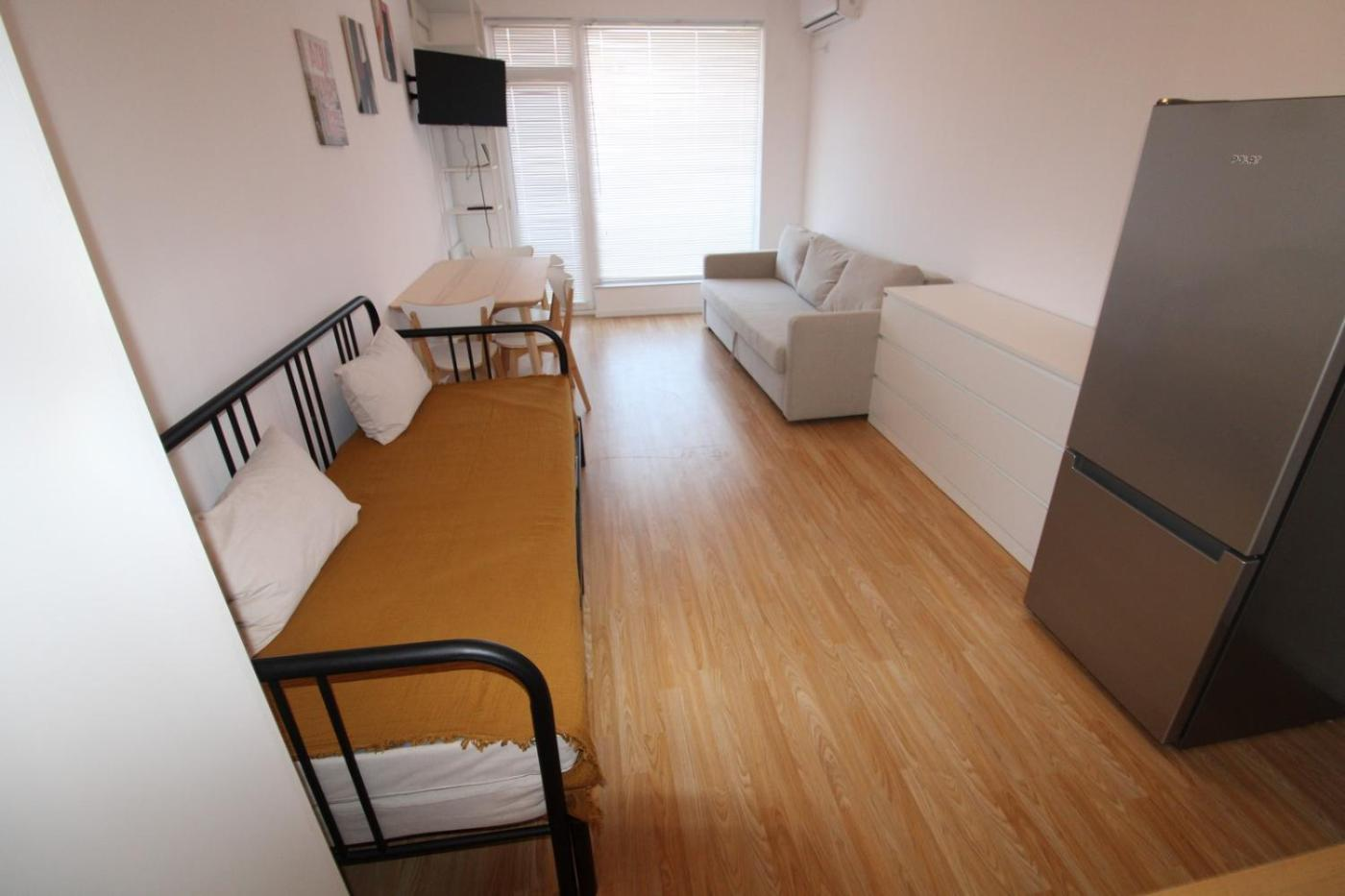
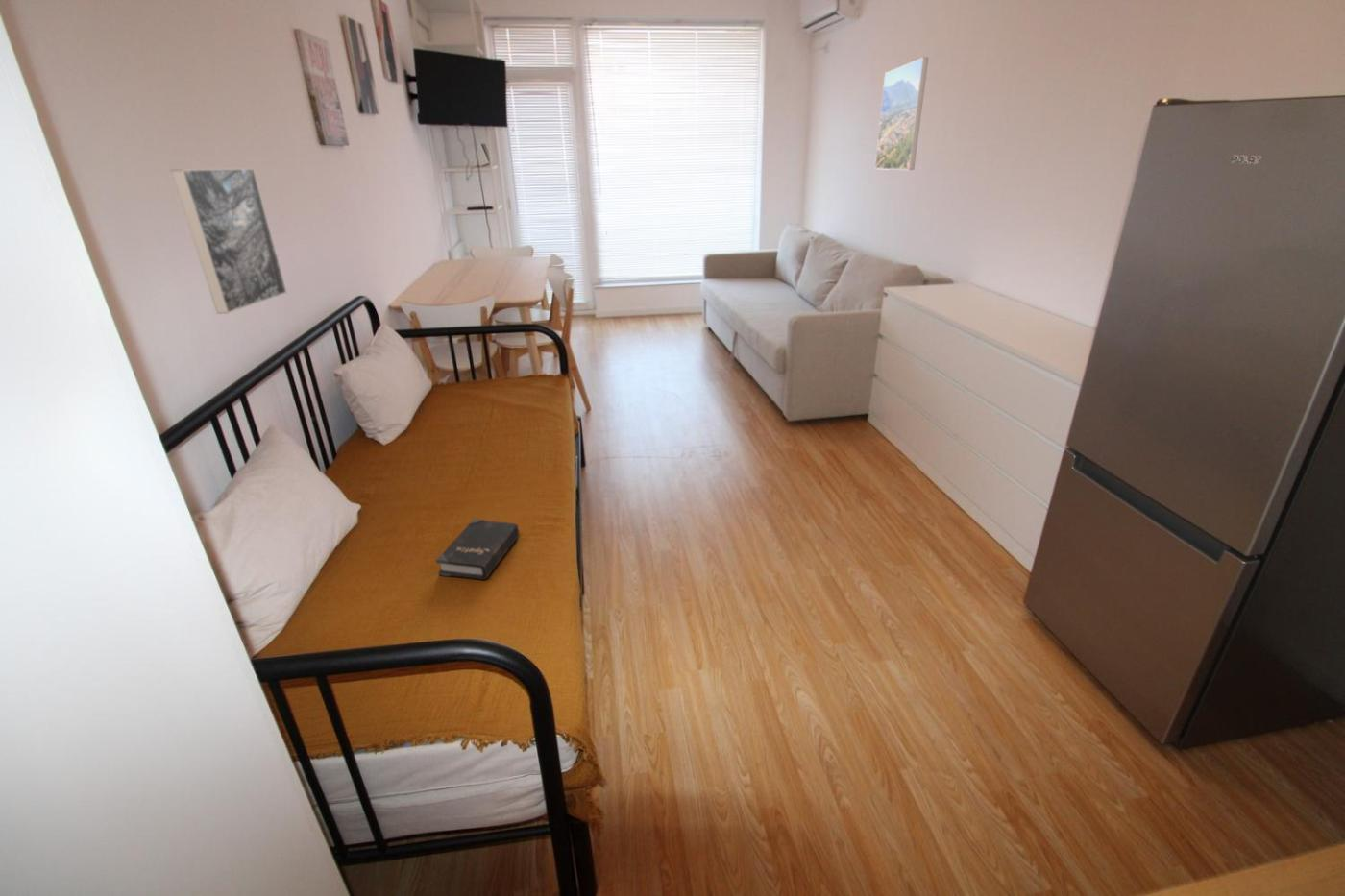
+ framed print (235, 238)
+ hardback book (479, 547)
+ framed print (898, 119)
